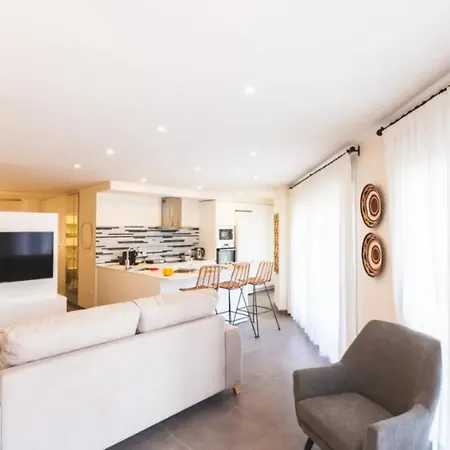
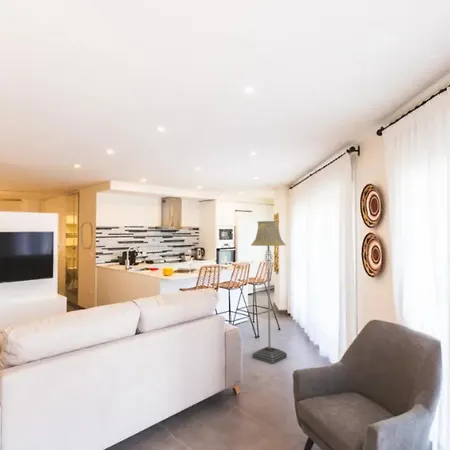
+ floor lamp (268, 289)
